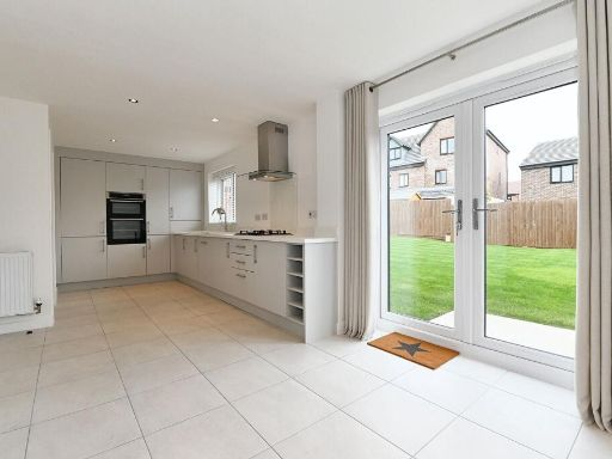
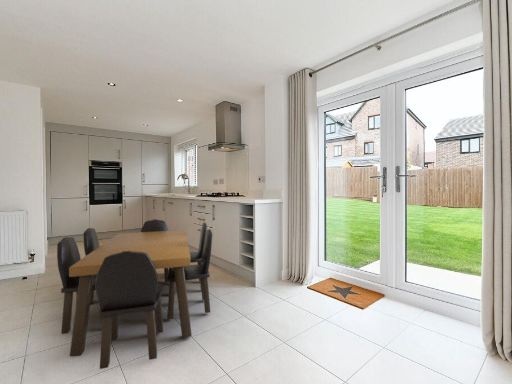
+ dining table (146, 266)
